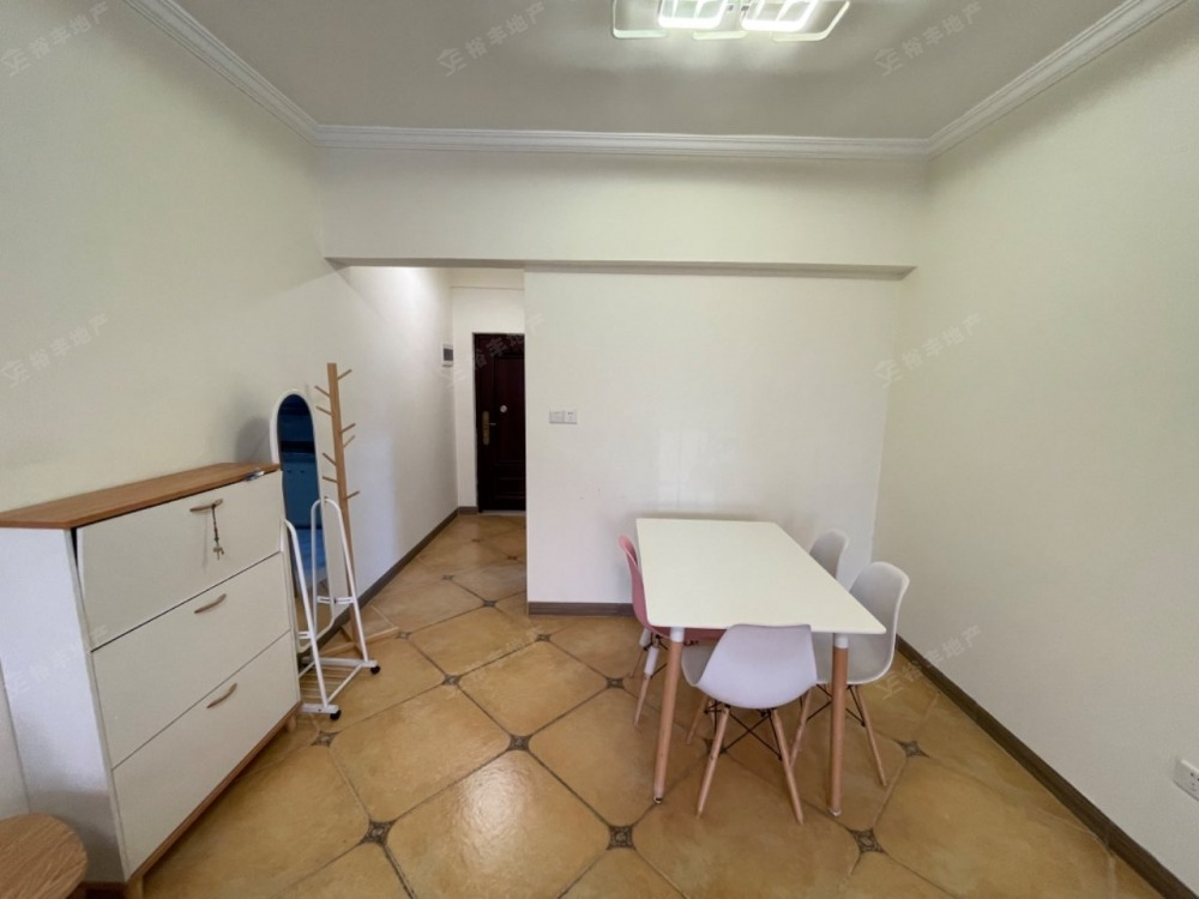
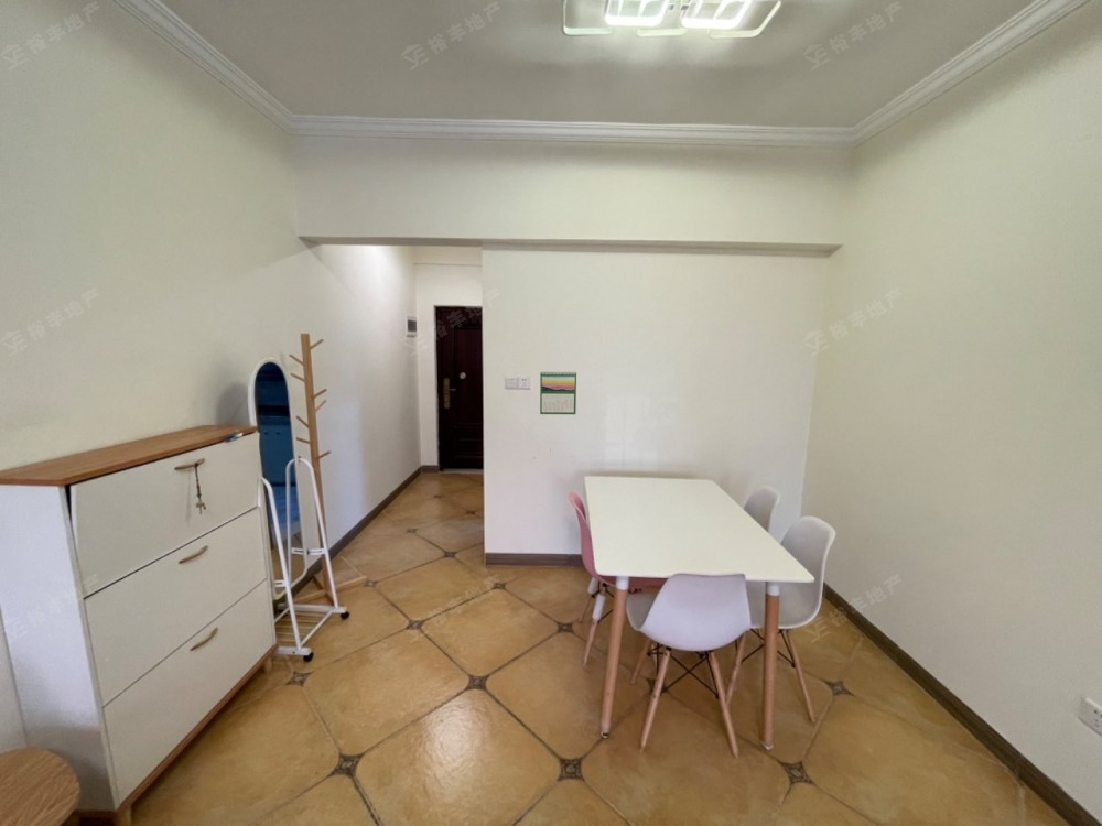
+ calendar (558, 392)
